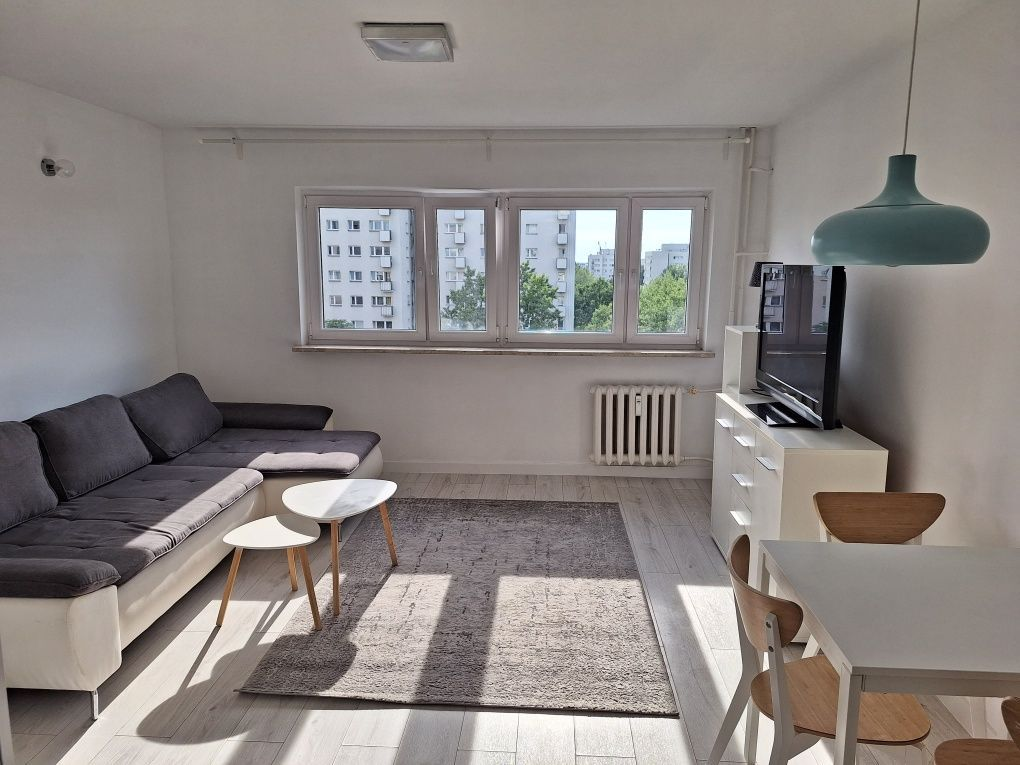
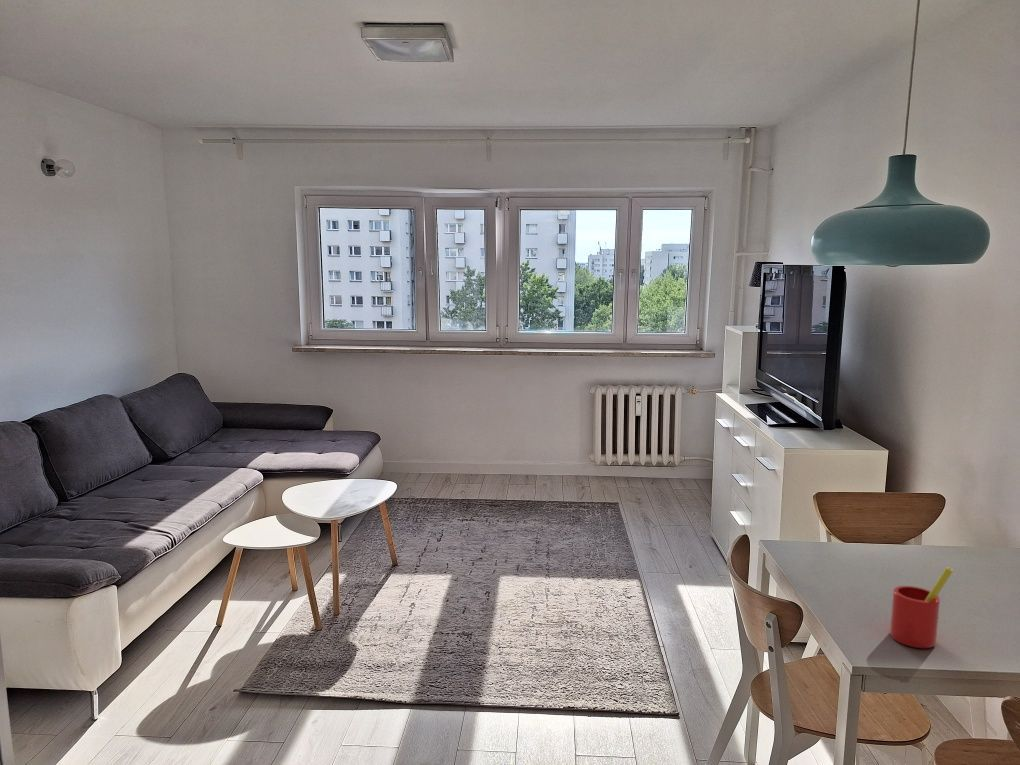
+ straw (920, 601)
